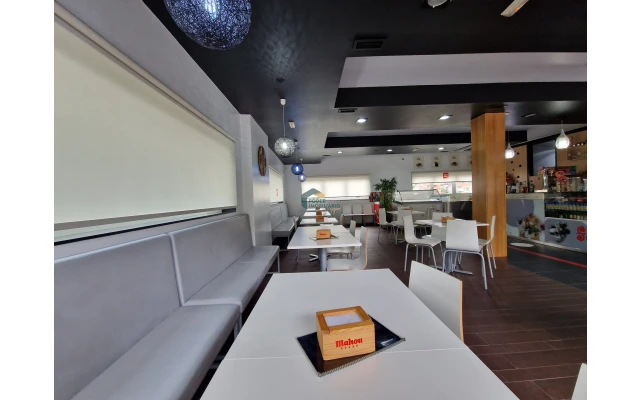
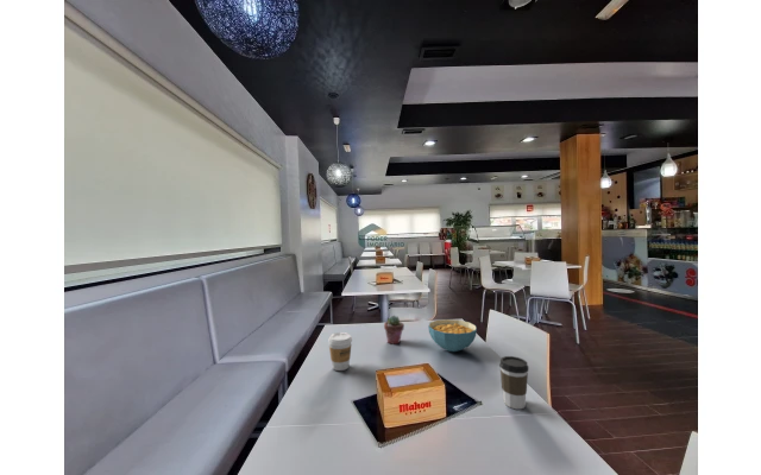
+ coffee cup (514, 381)
+ cereal bowl (452, 337)
+ coffee cup (340, 350)
+ potted succulent (394, 329)
